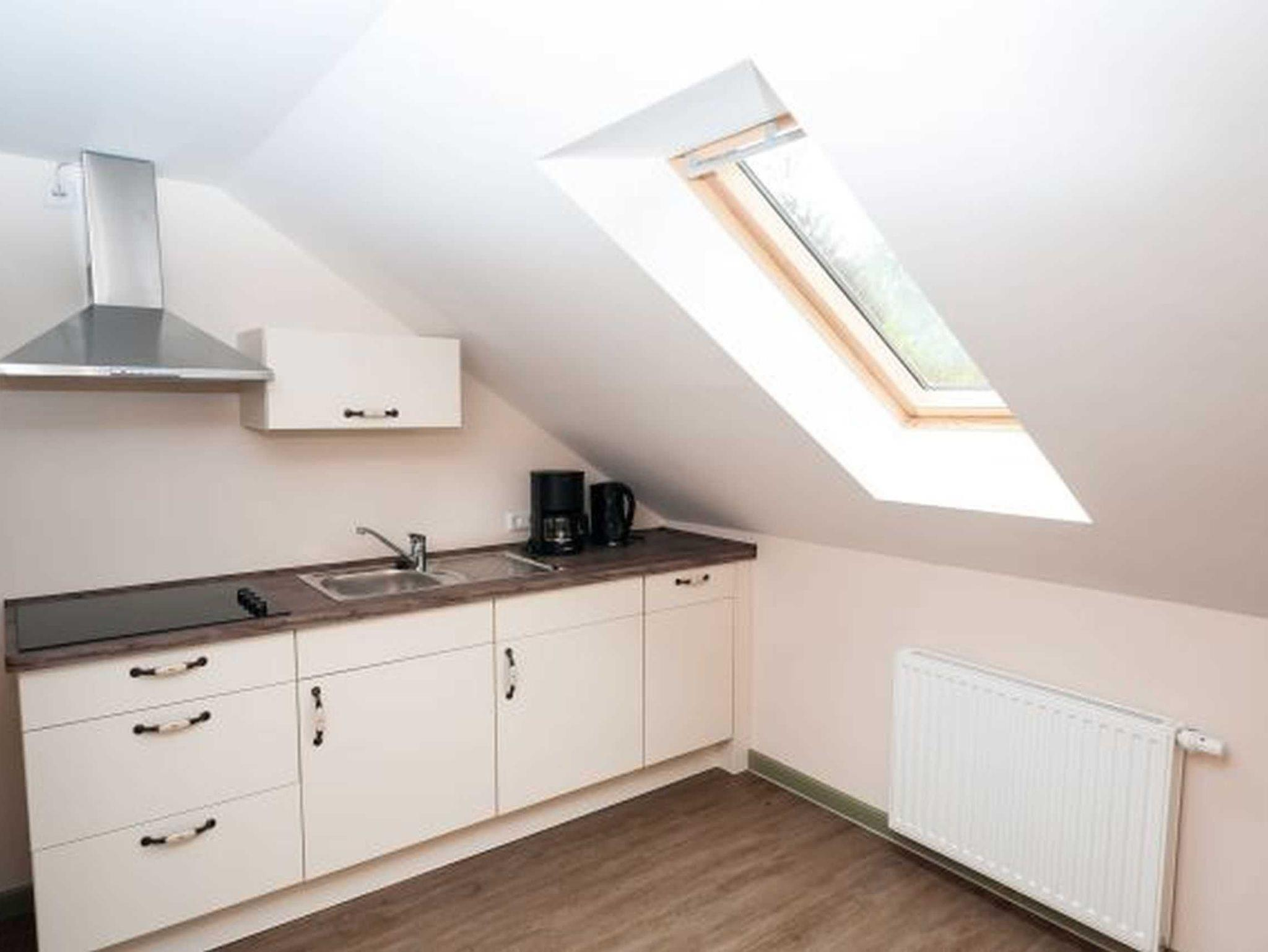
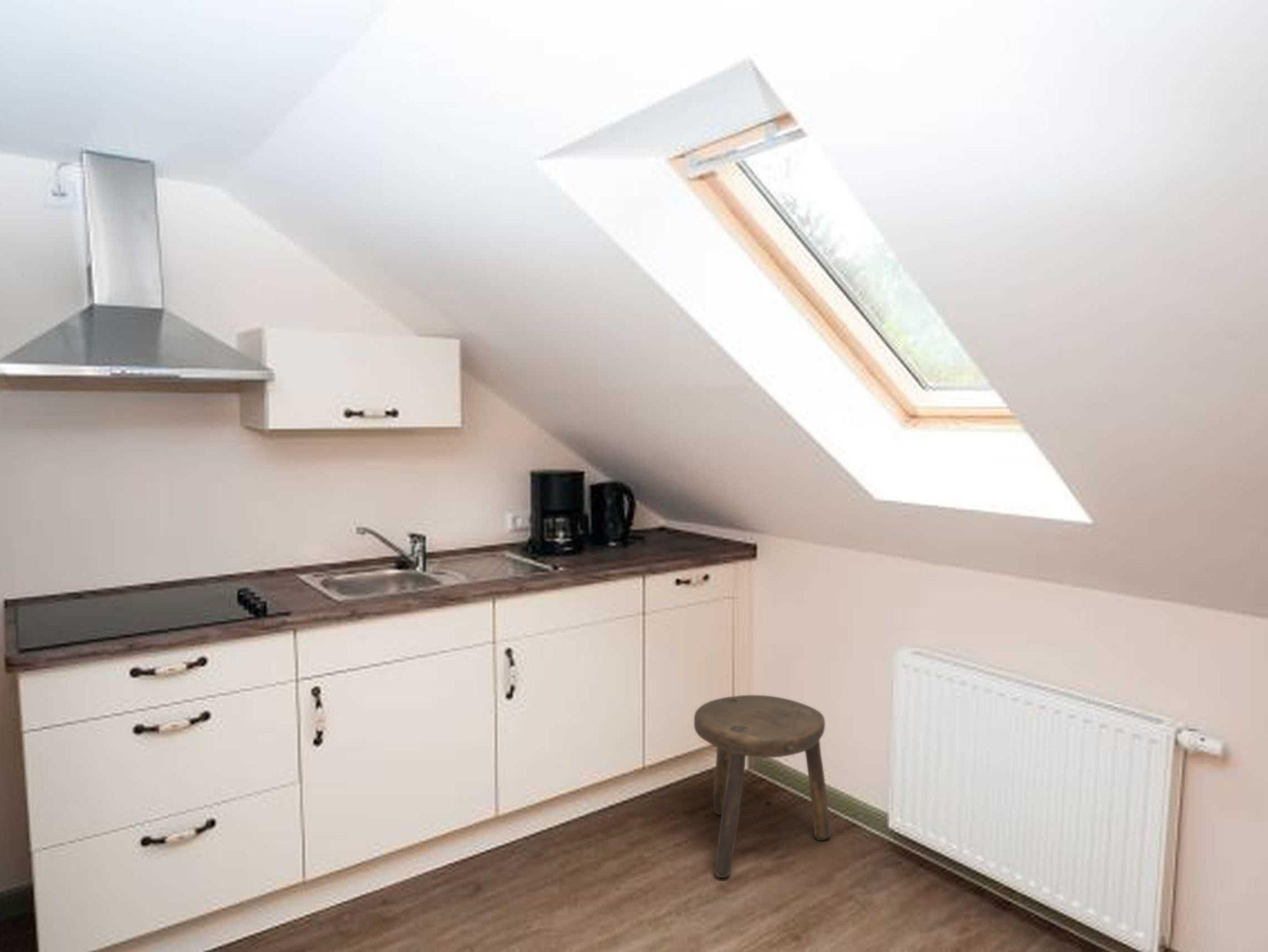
+ stool (743, 780)
